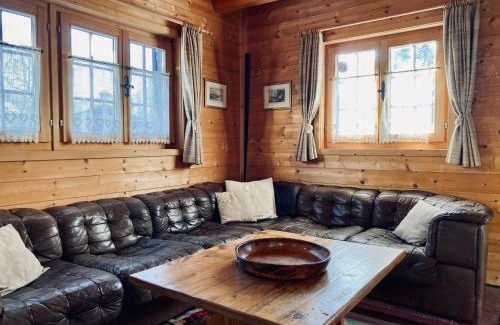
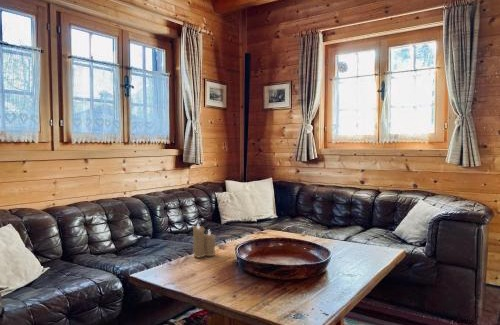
+ candle (204, 239)
